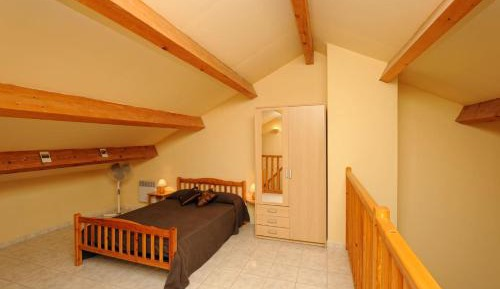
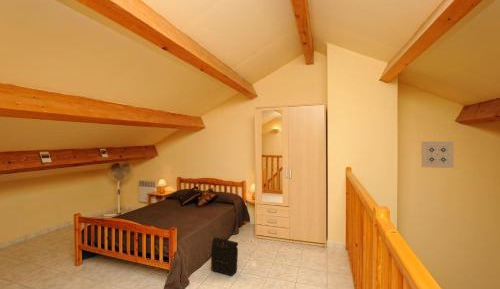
+ wall art (437, 154)
+ backpack (224, 253)
